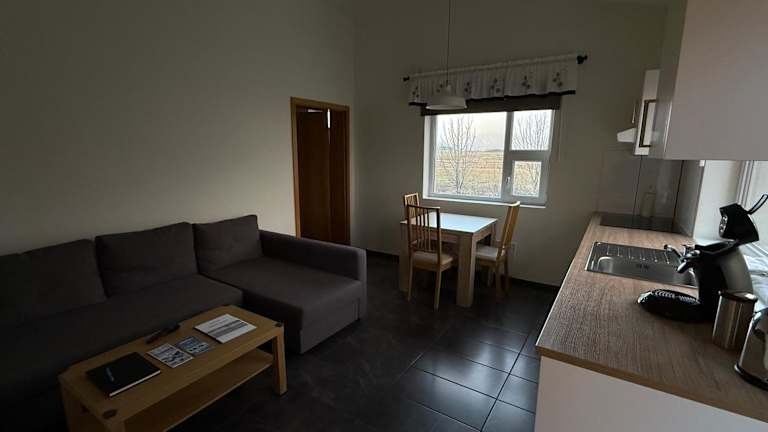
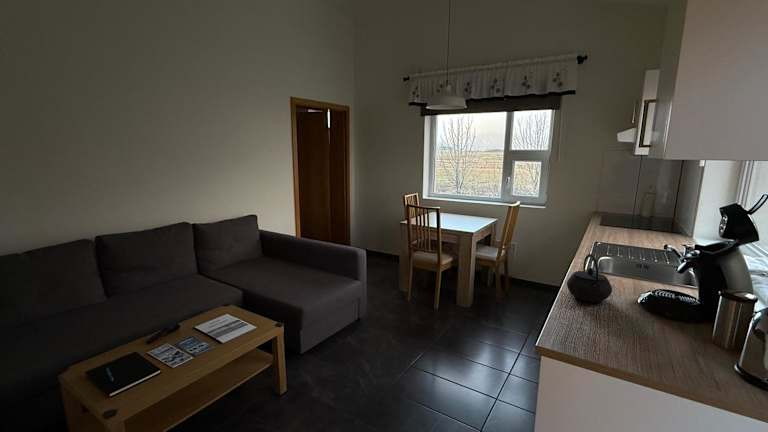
+ kettle (590, 277)
